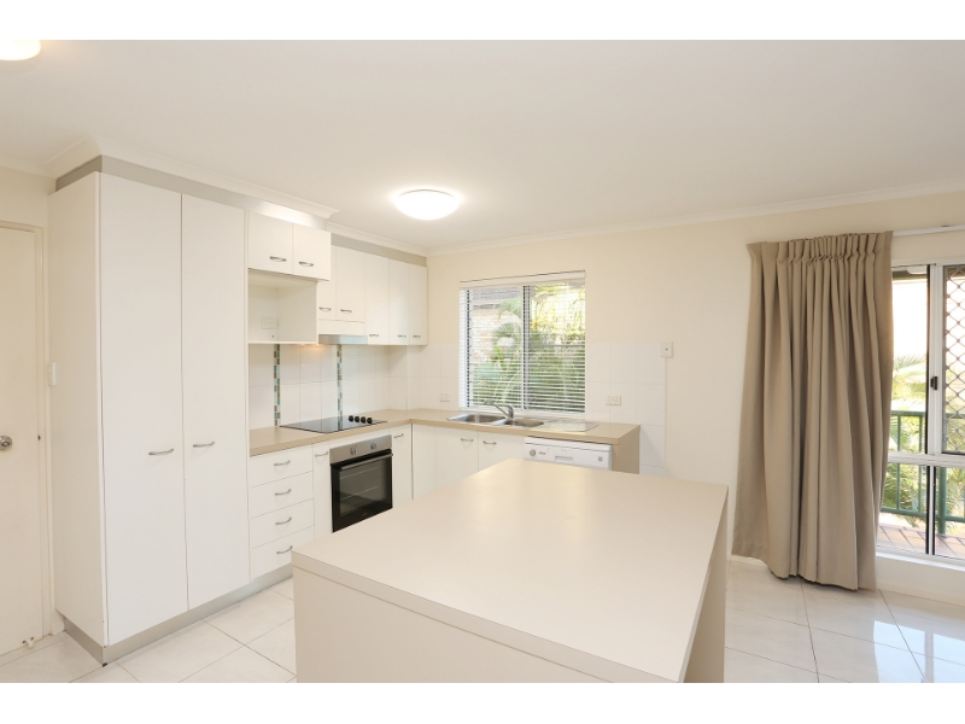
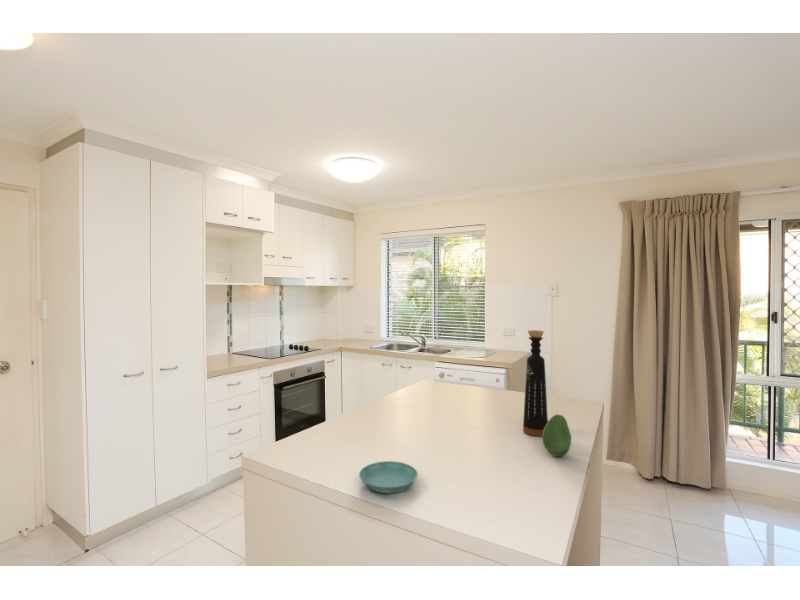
+ fruit (556, 434)
+ bottle (535, 381)
+ saucer (388, 478)
